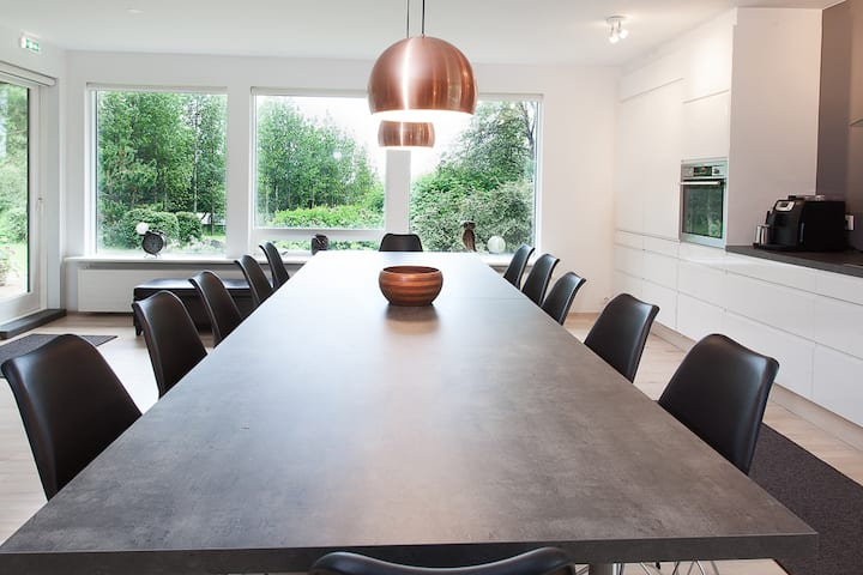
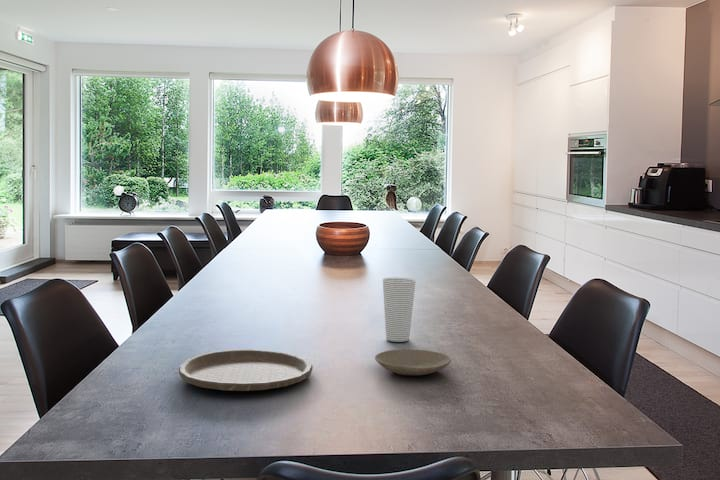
+ cup (398, 309)
+ plate (246, 370)
+ plate (412, 363)
